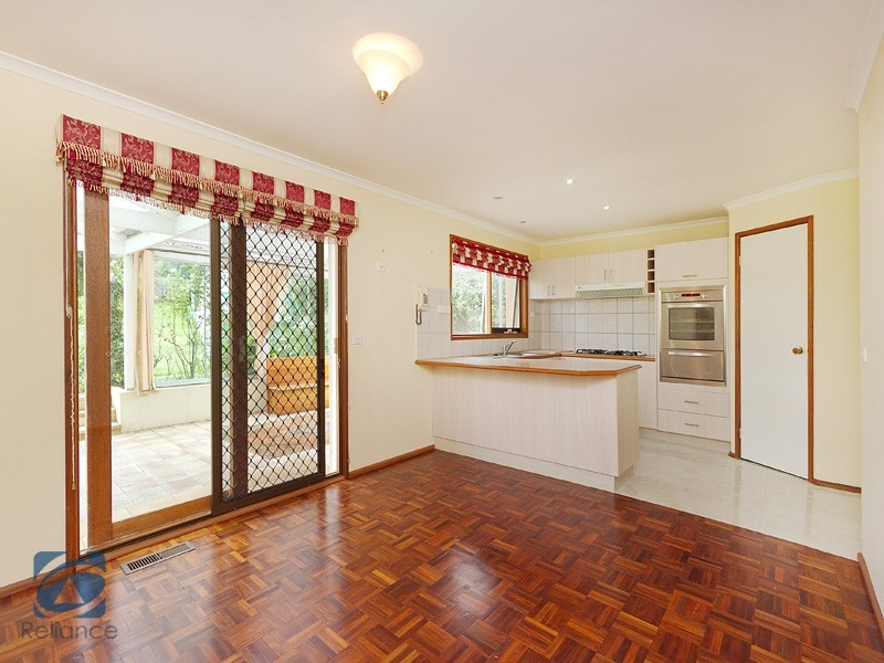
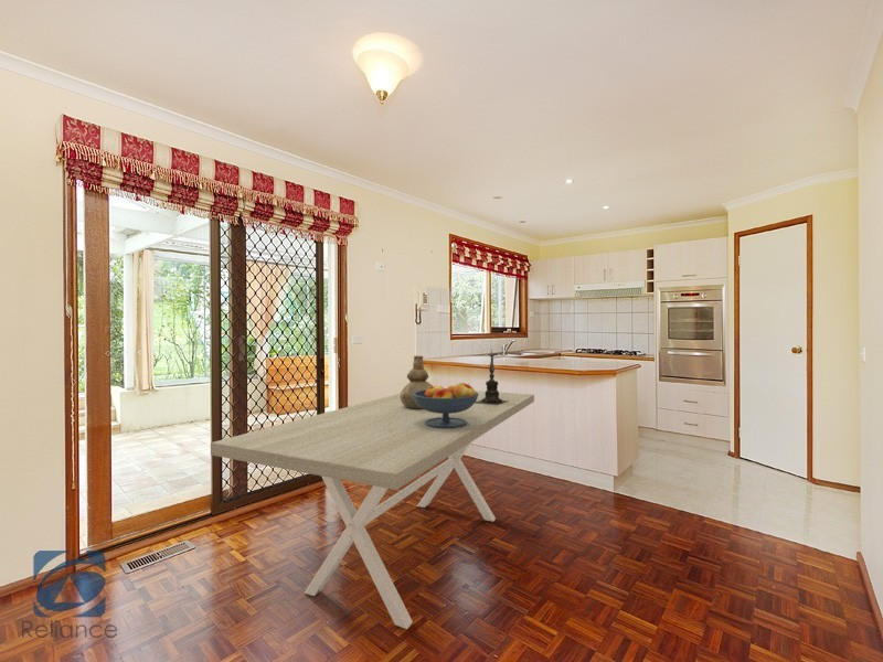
+ vase (418, 381)
+ fruit bowl (445, 402)
+ candle holder (491, 373)
+ dining table (415, 481)
